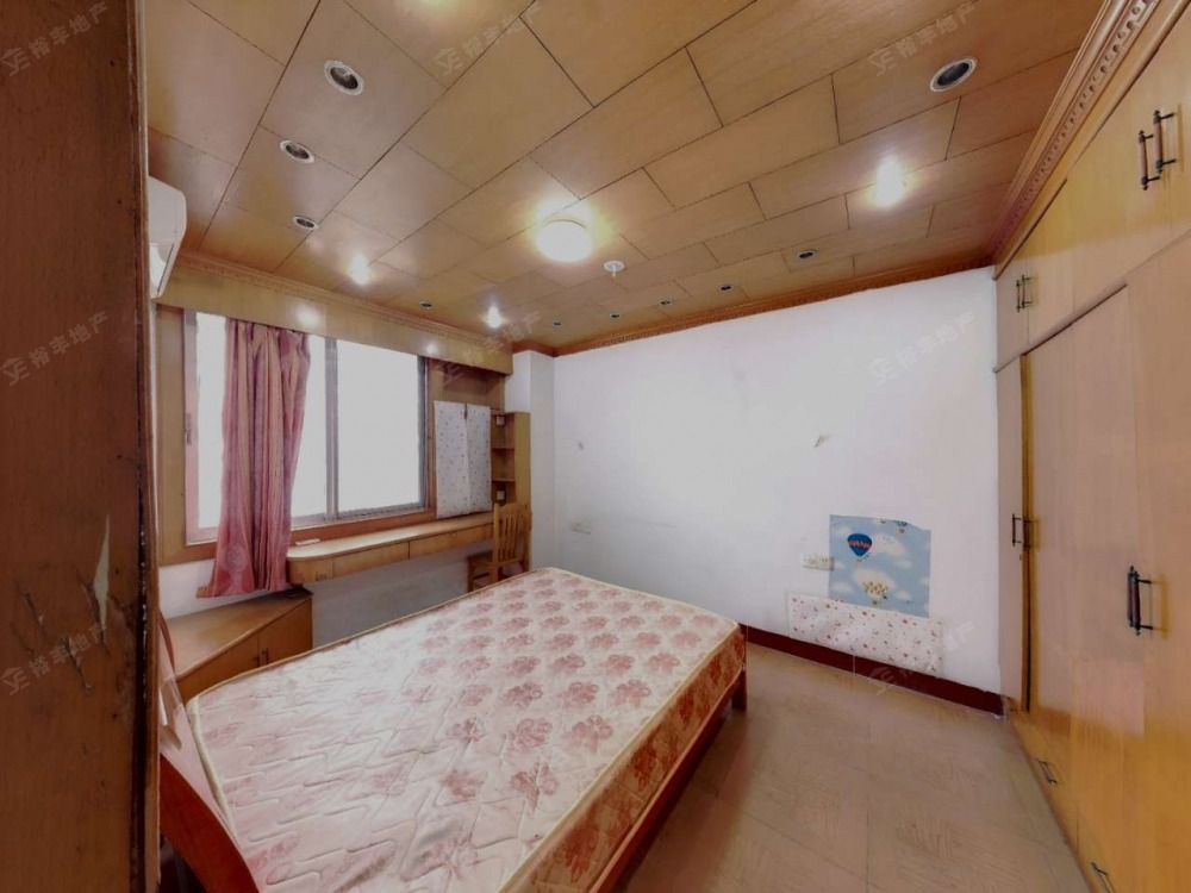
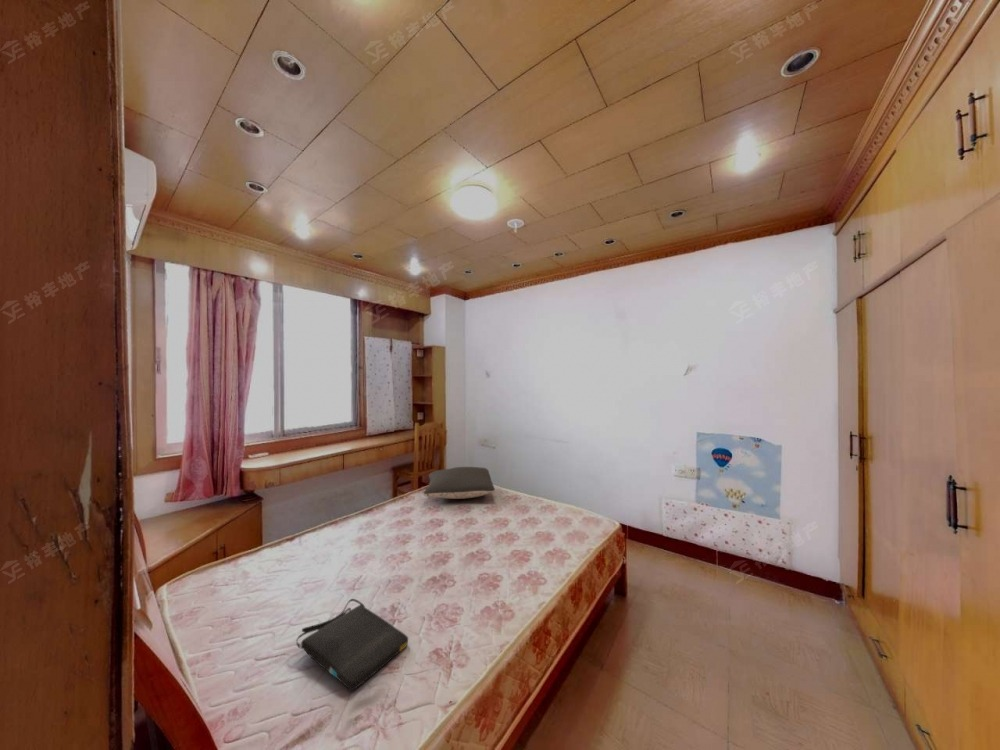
+ pillow (459, 481)
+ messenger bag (351, 638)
